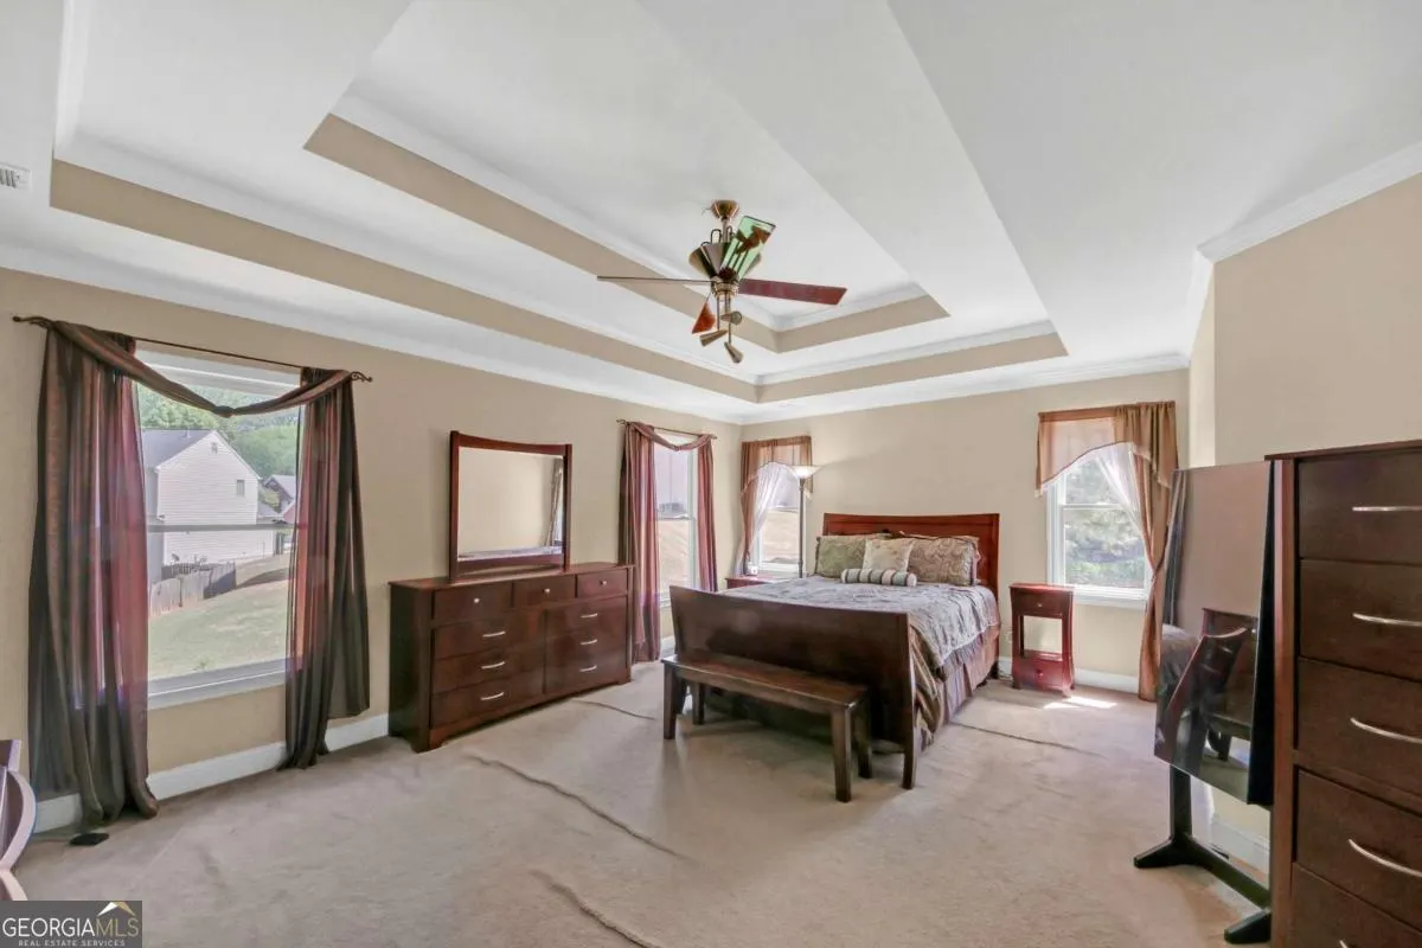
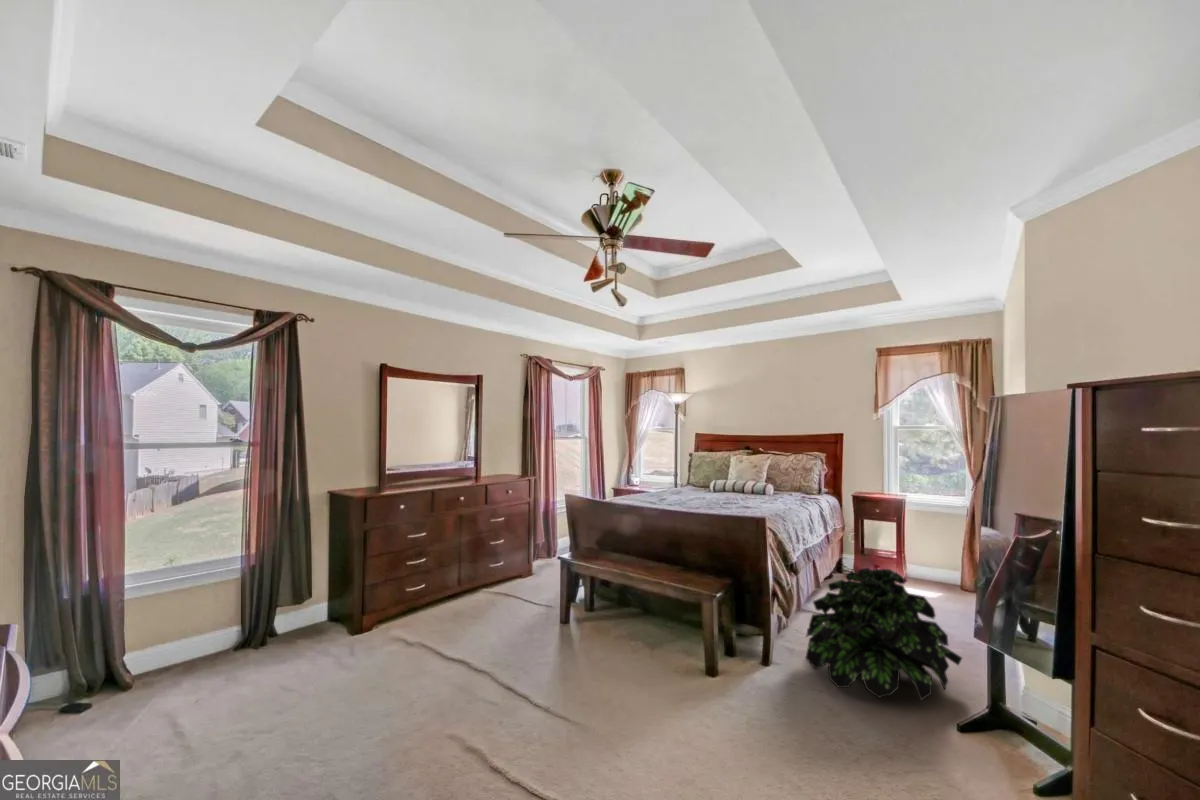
+ potted plant (877, 620)
